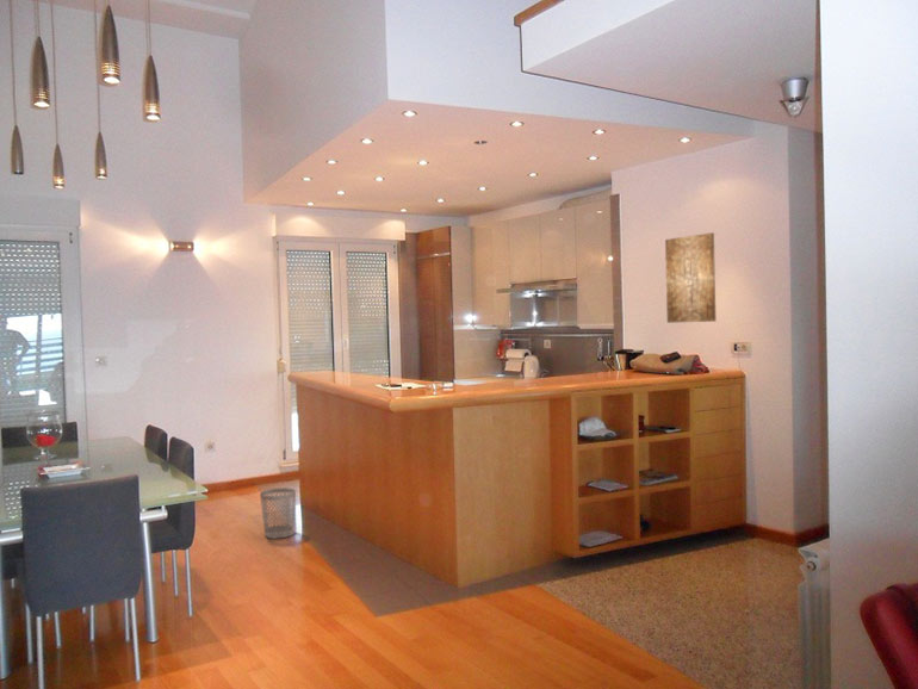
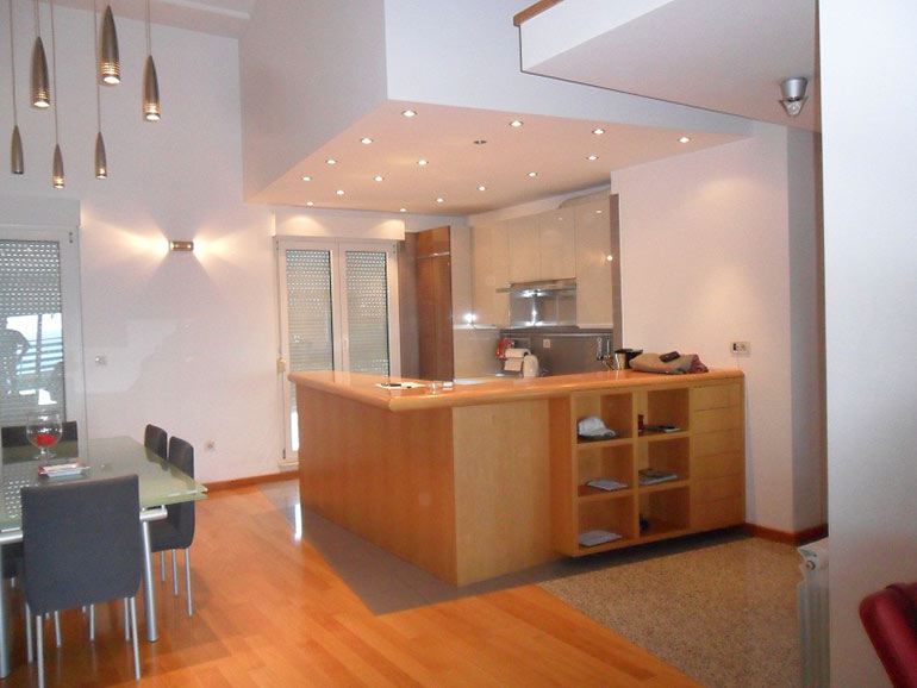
- wall art (689, 279)
- wastebasket (279, 513)
